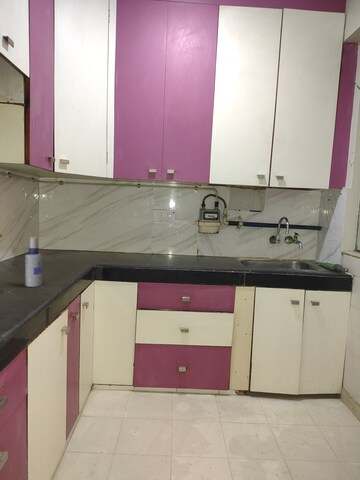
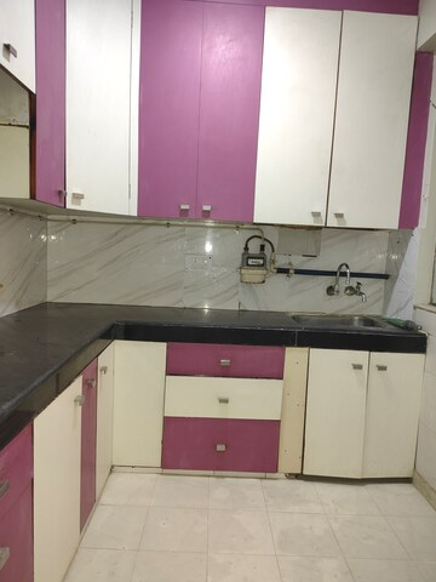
- spray bottle (33, 261)
